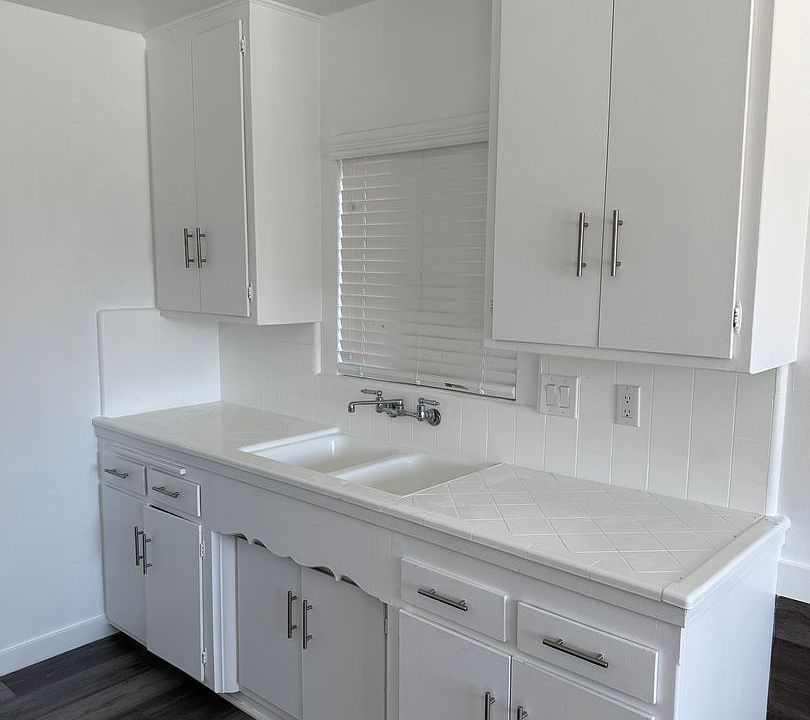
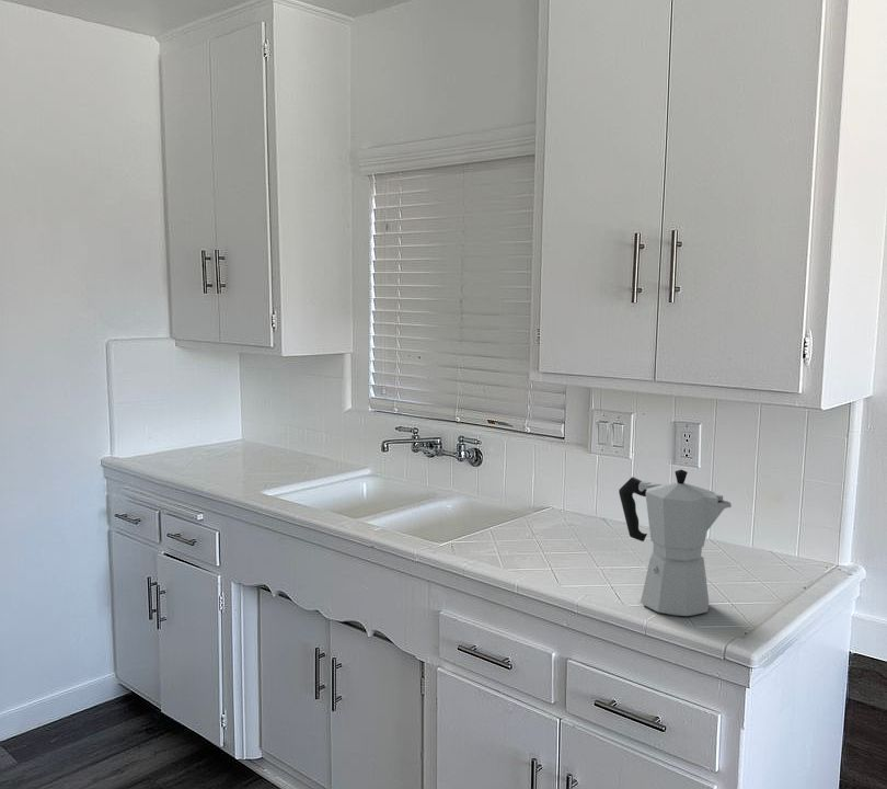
+ moka pot (670, 535)
